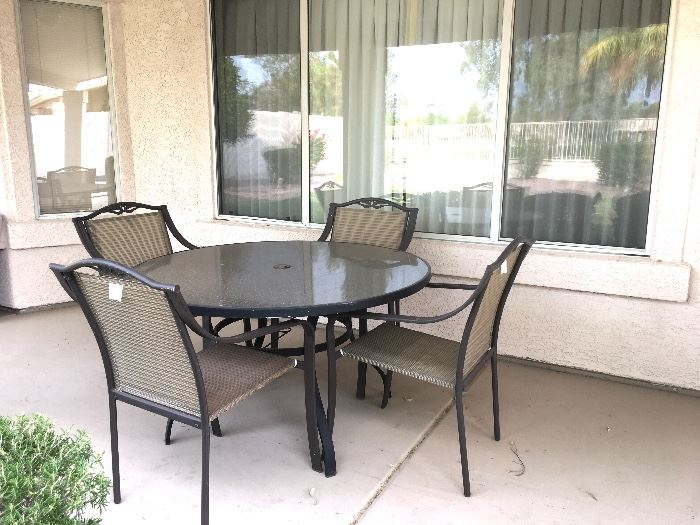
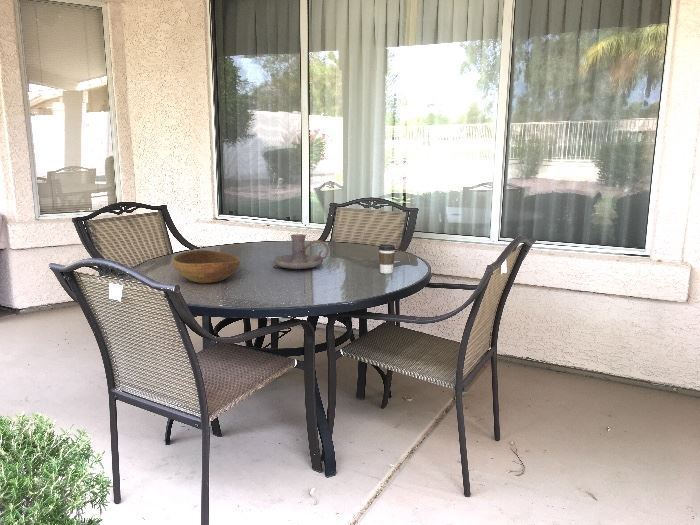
+ candle holder (303, 250)
+ bowl (206, 267)
+ coffee cup (386, 258)
